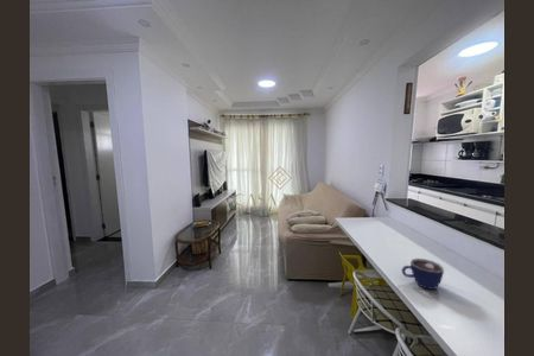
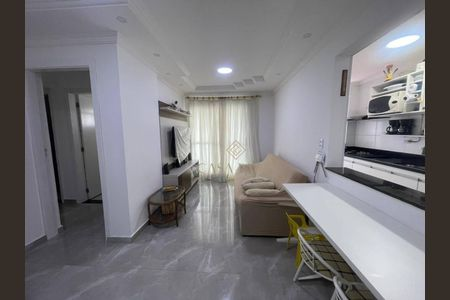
- cup (420, 273)
